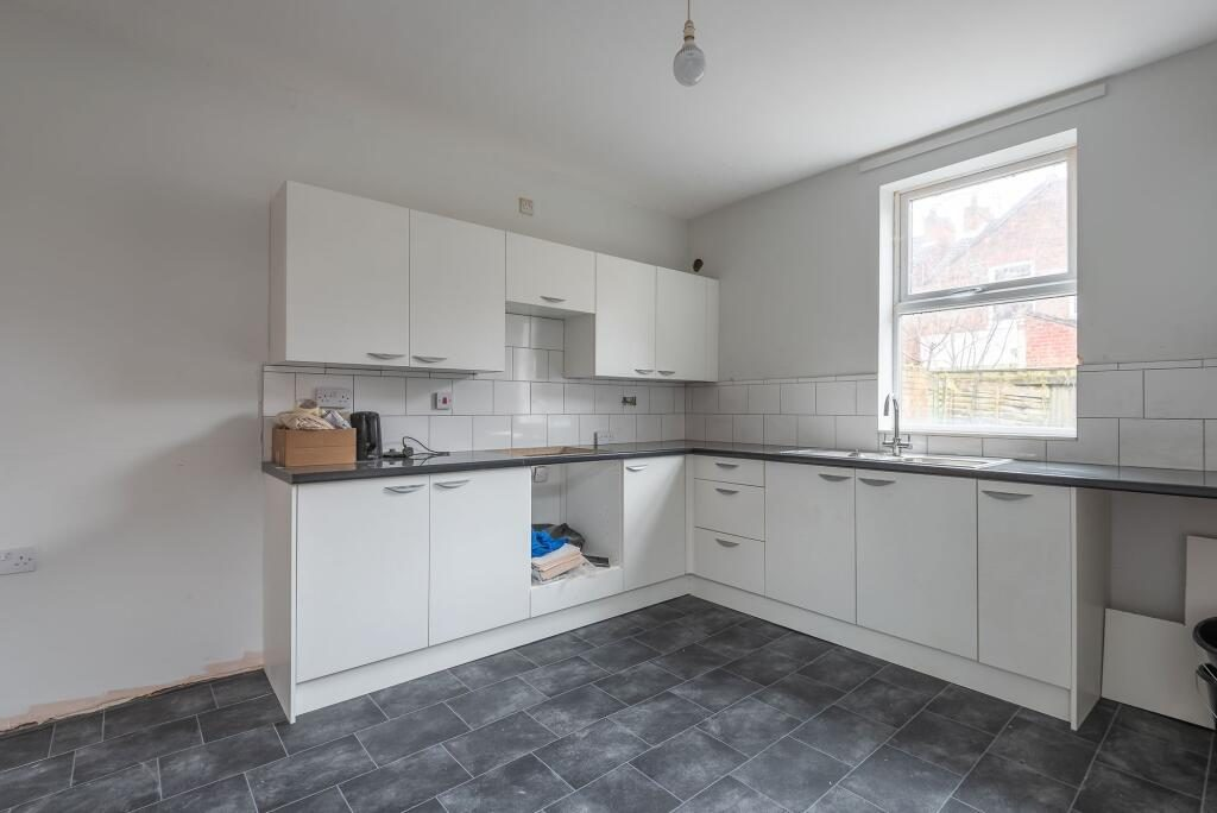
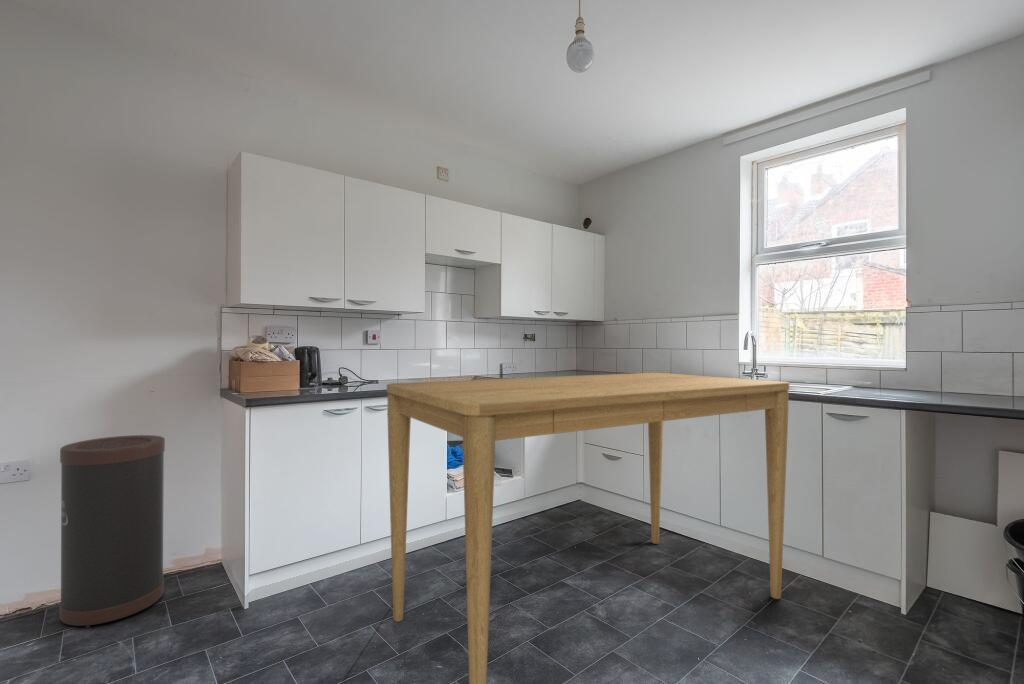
+ trash can (114, 524)
+ dining table (650, 495)
